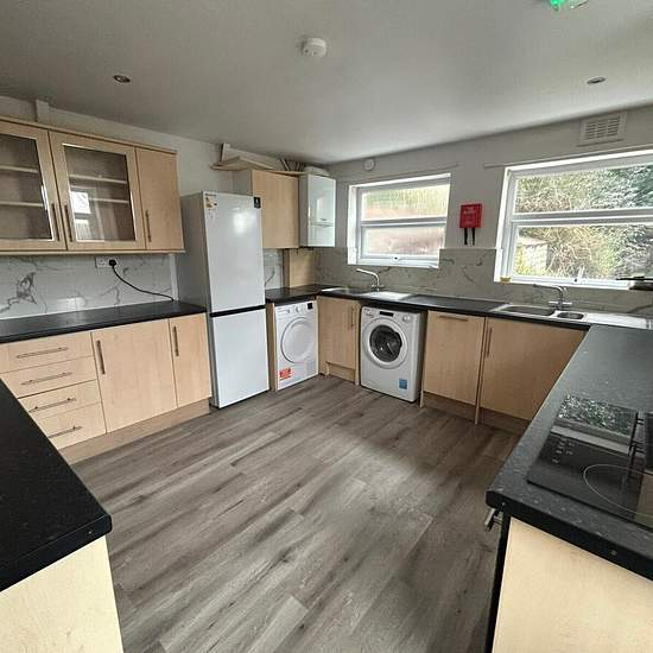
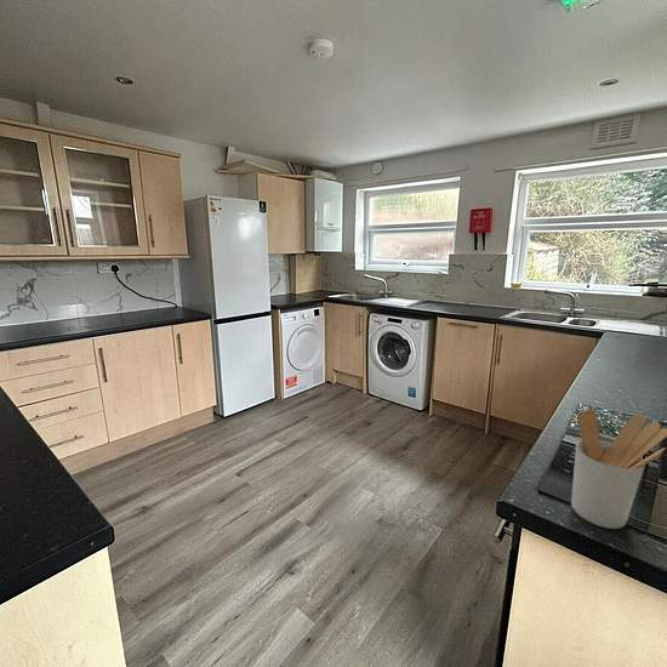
+ utensil holder (616, 466)
